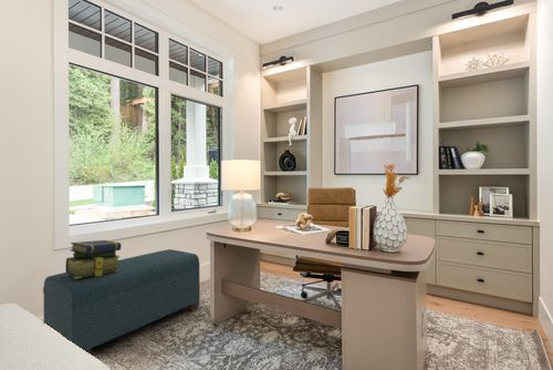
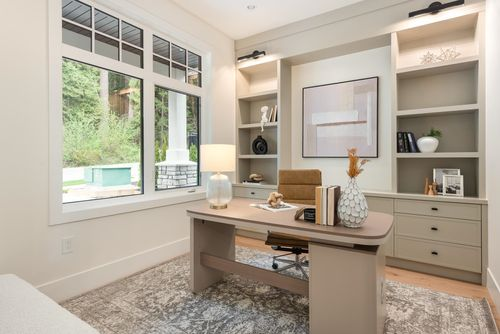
- bench (131, 292)
- stack of books (94, 256)
